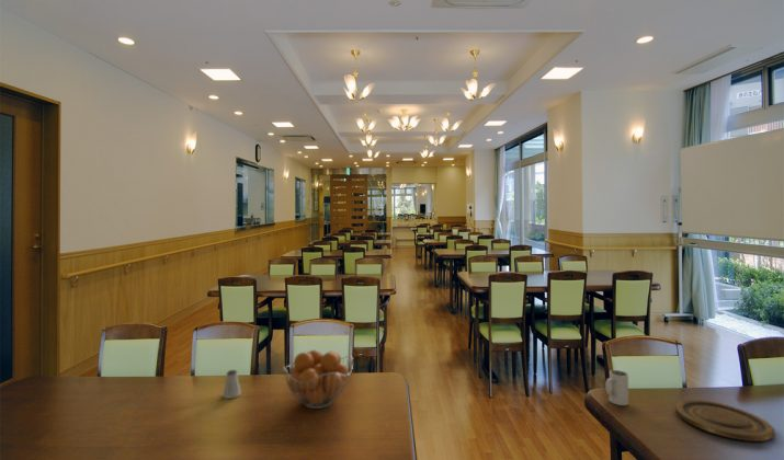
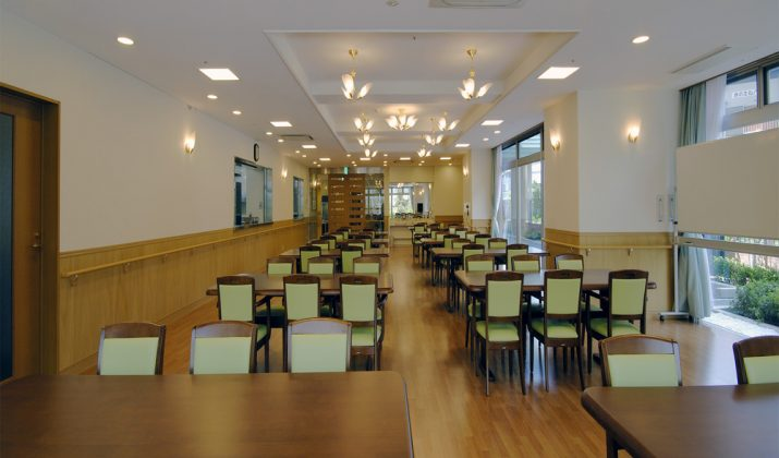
- mug (615, 388)
- saltshaker (231, 382)
- fruit basket (318, 377)
- plate (721, 418)
